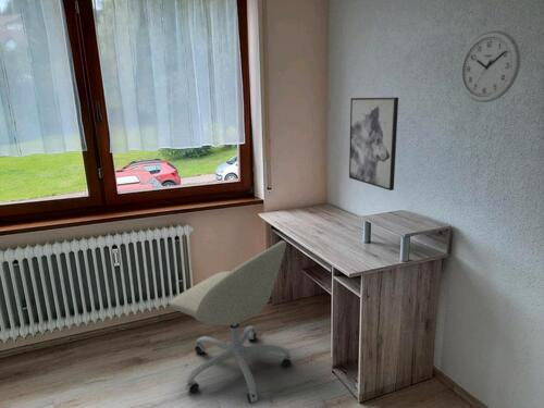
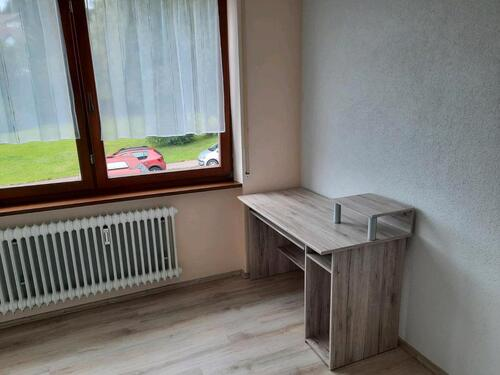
- office chair (231, 305)
- wall clock (486, 67)
- wall art (371, 141)
